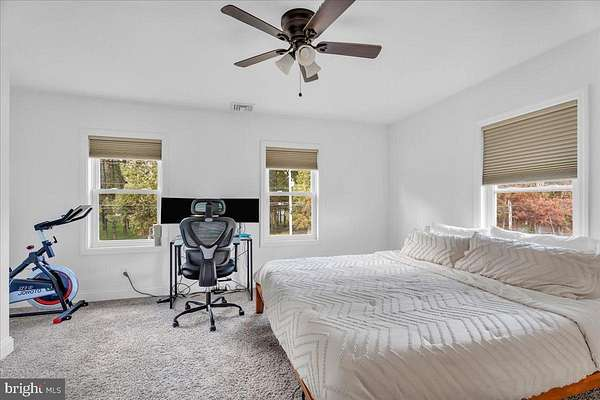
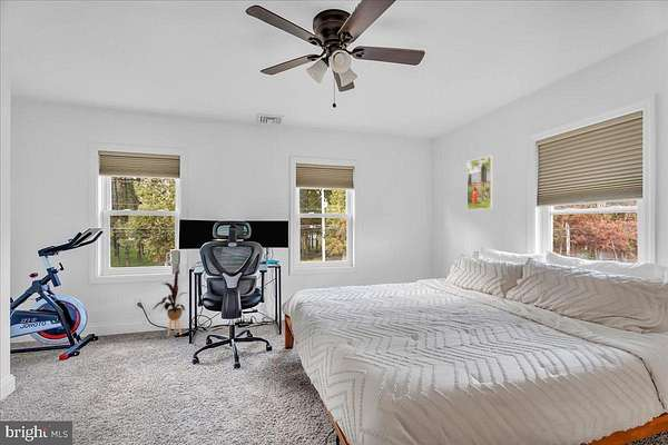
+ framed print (479, 184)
+ house plant (170, 303)
